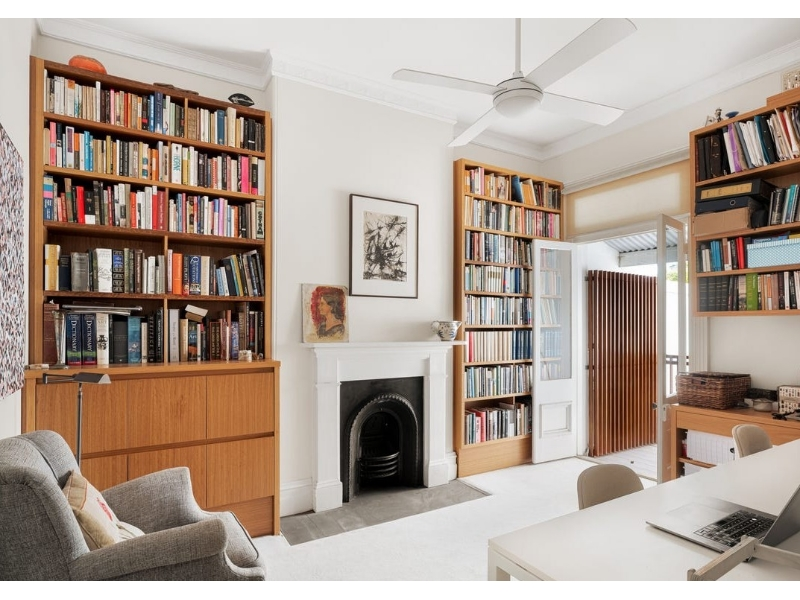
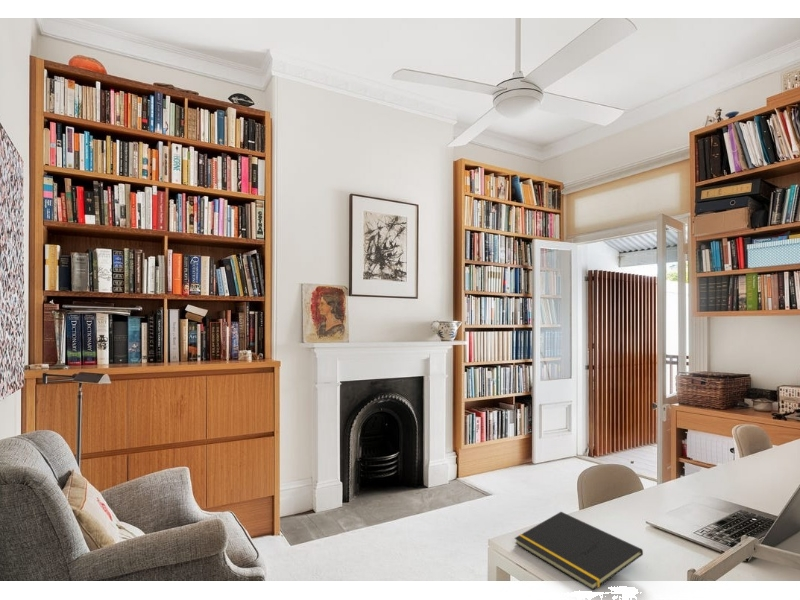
+ notepad (575, 546)
